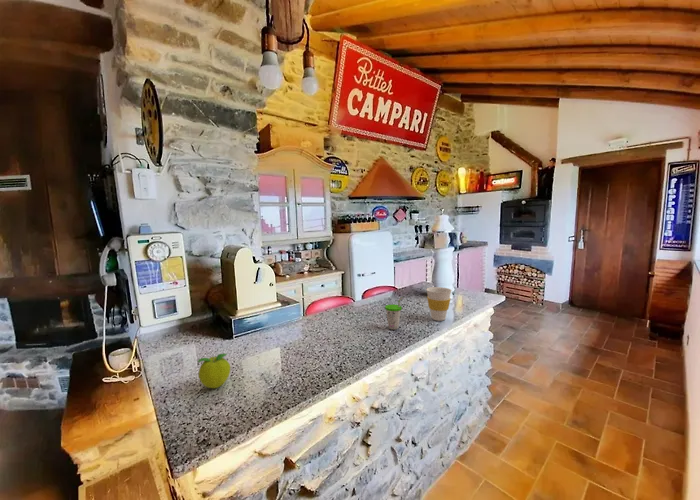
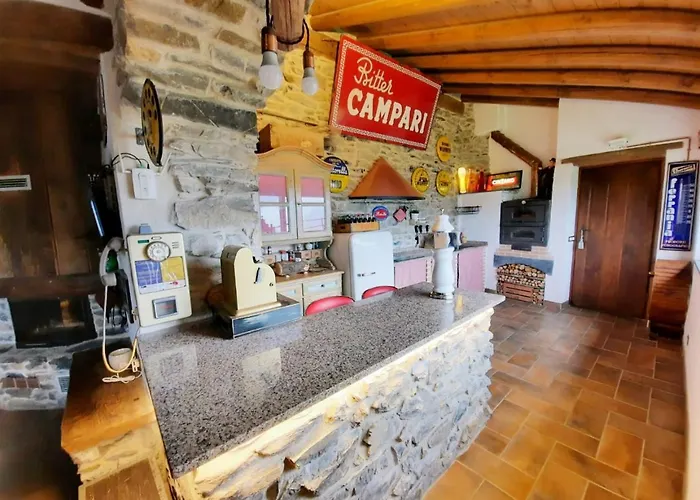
- cup (438, 304)
- fruit (214, 371)
- cup (393, 312)
